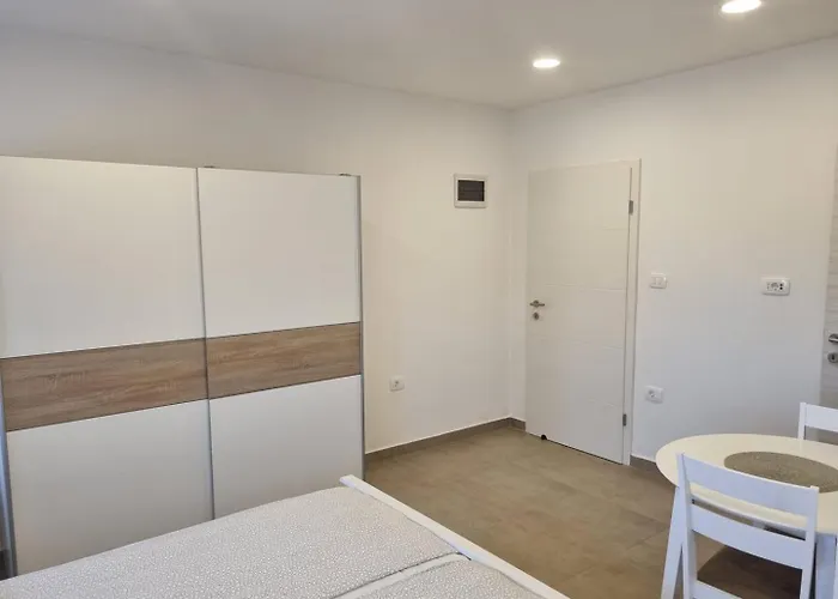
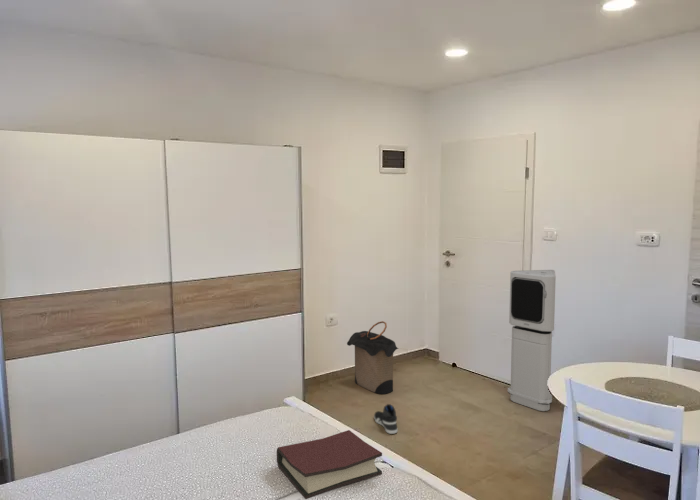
+ air purifier (538, 336)
+ sneaker (386, 413)
+ hardback book (328, 458)
+ laundry hamper (371, 353)
